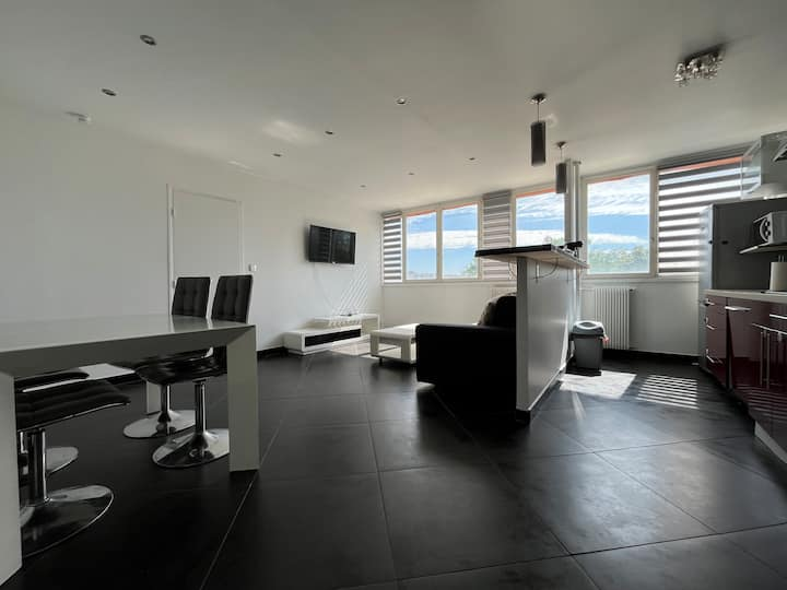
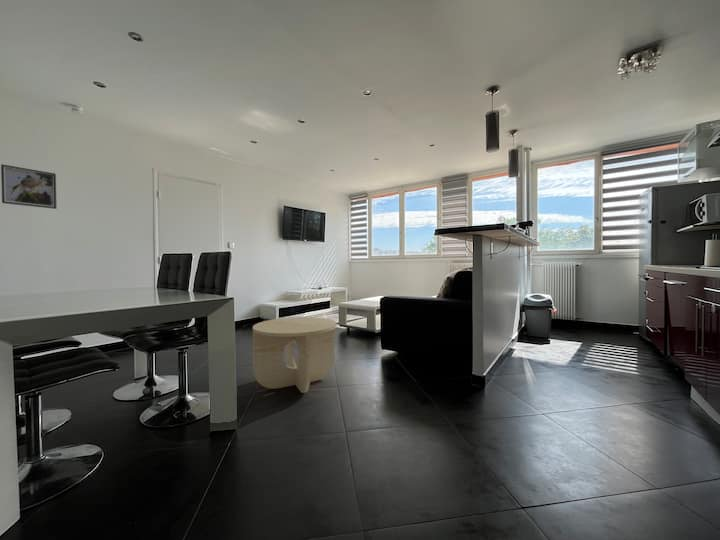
+ side table (298, 353)
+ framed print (30, 187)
